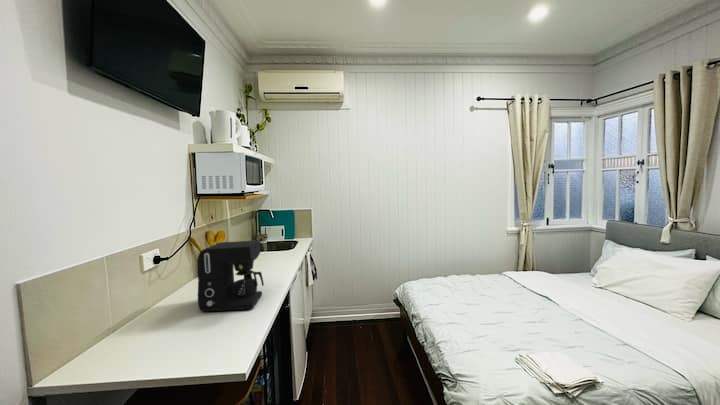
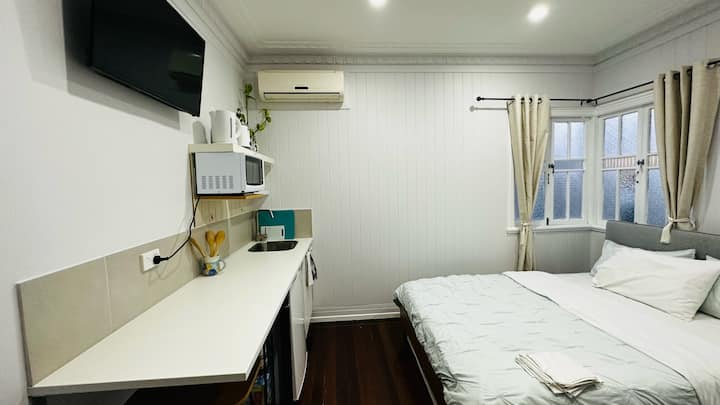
- coffee maker (233, 273)
